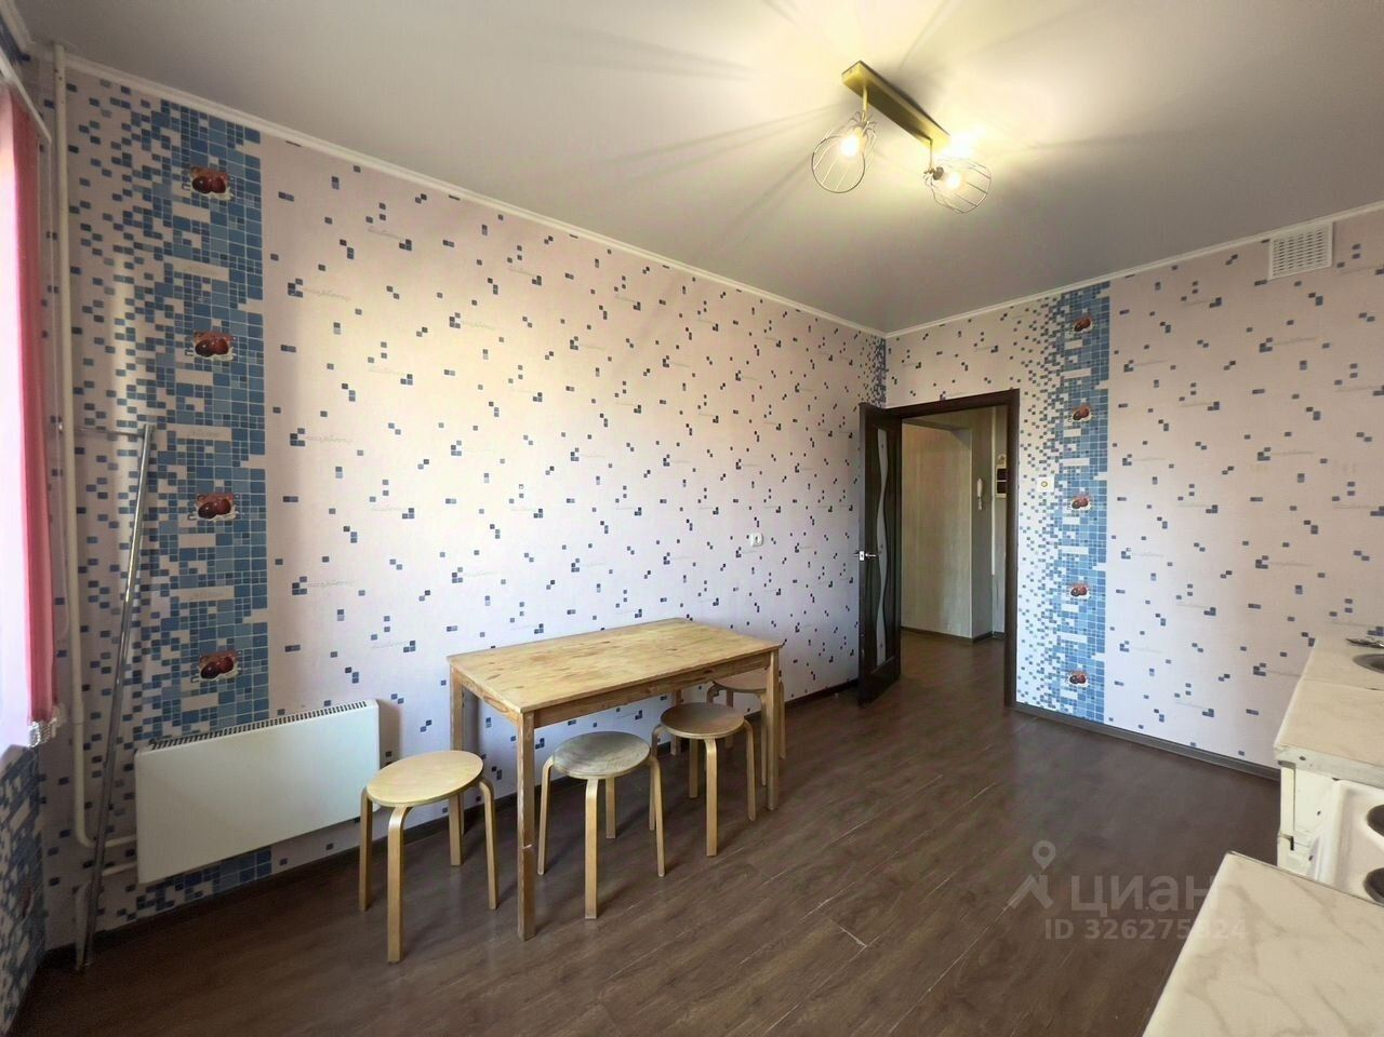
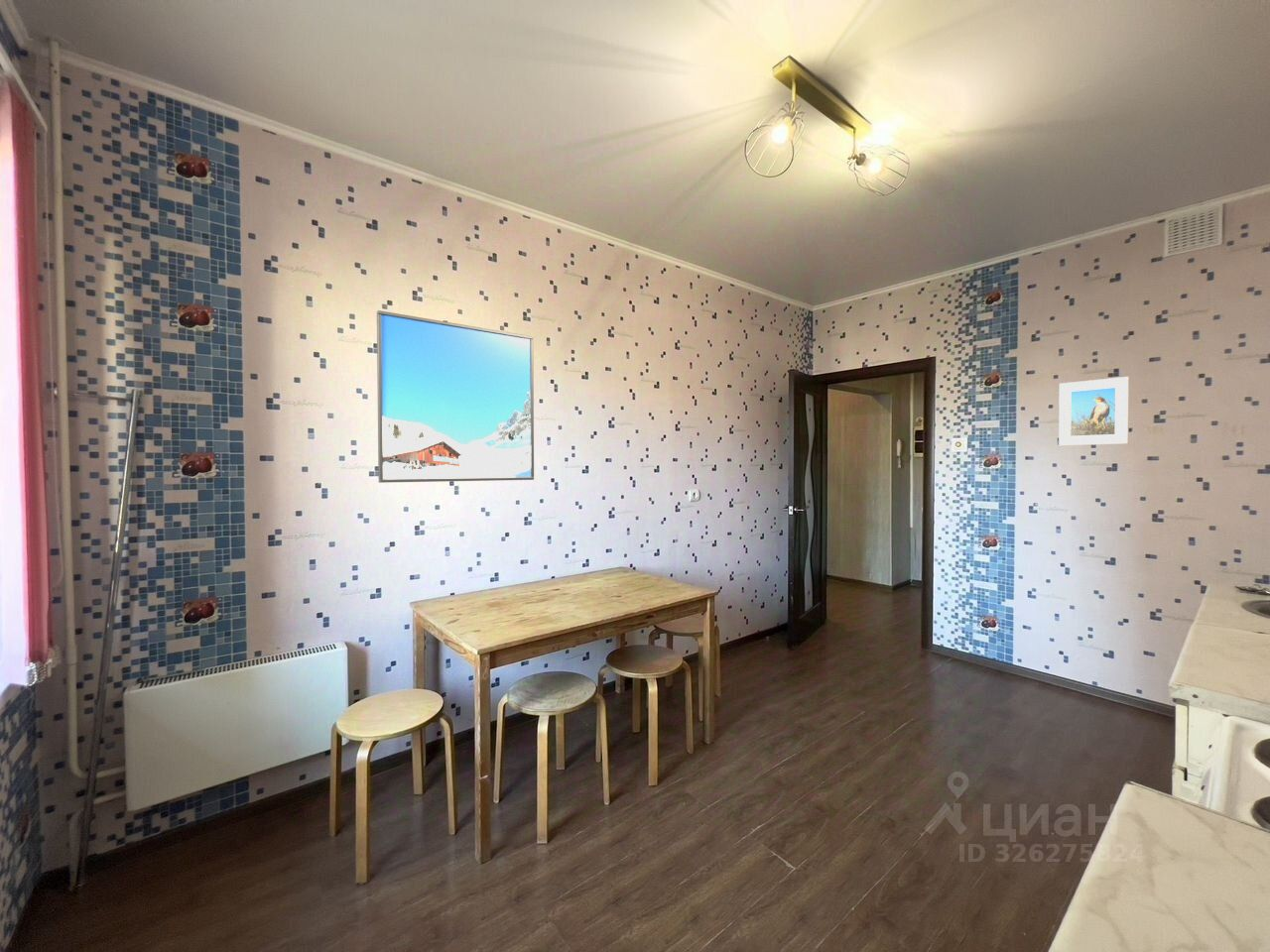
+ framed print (462, 403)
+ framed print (1092, 413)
